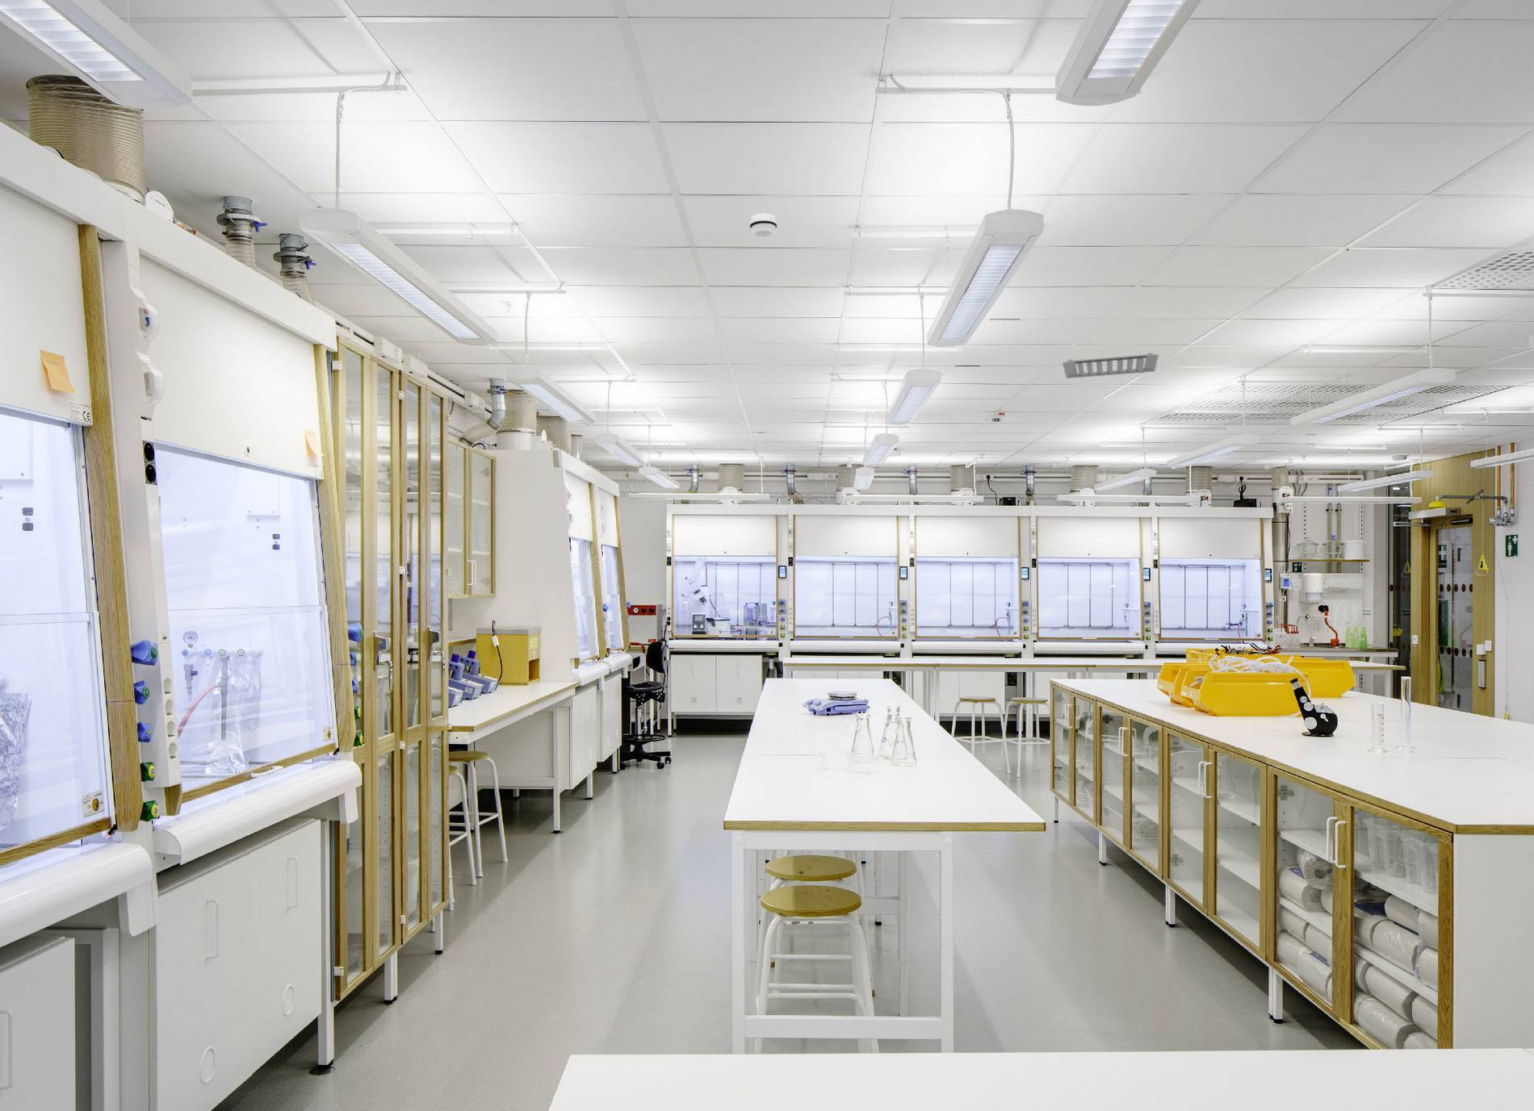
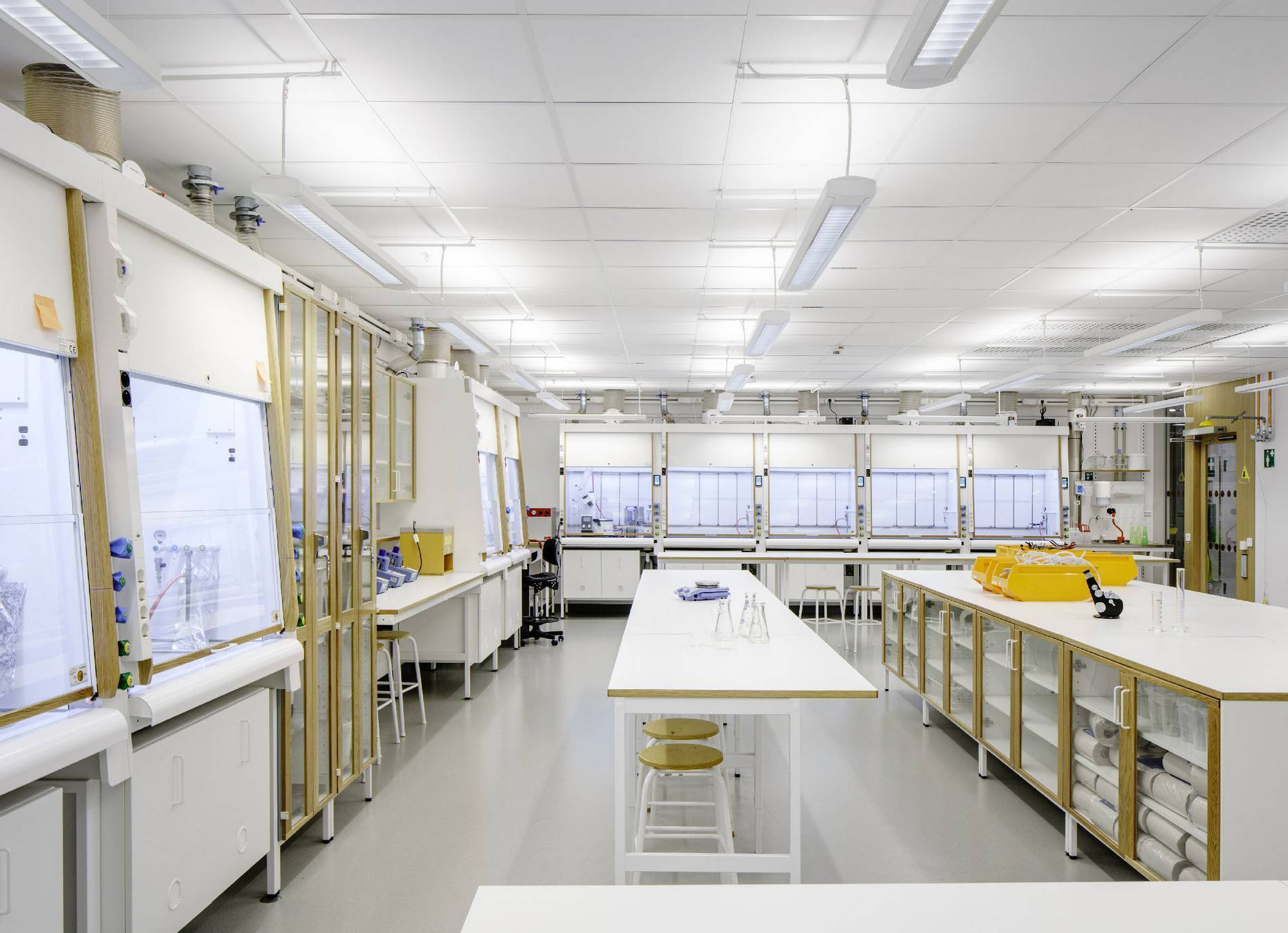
- ceiling vent (1109, 367)
- smoke detector (763, 226)
